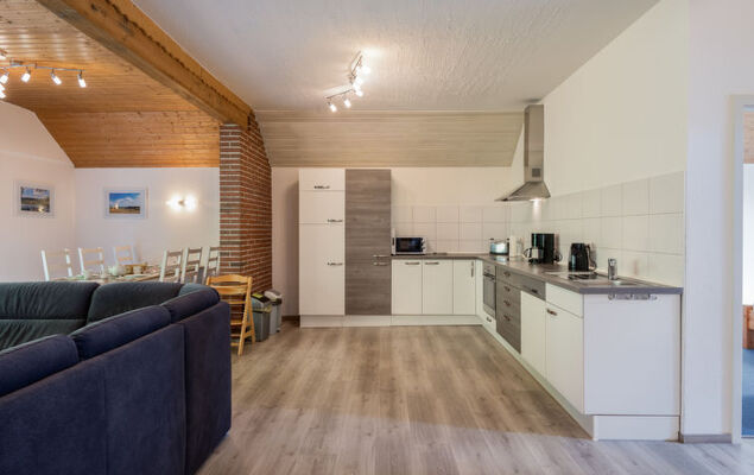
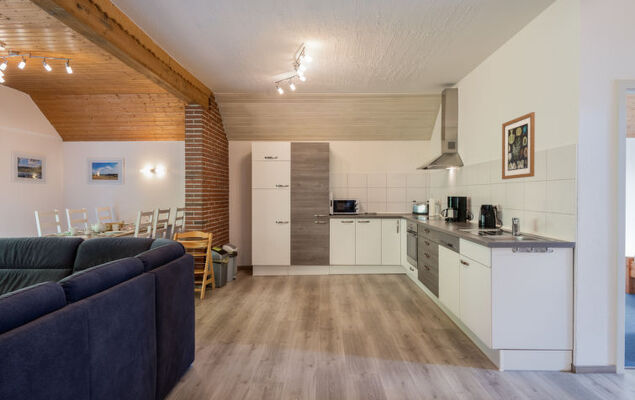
+ wall art (517, 148)
